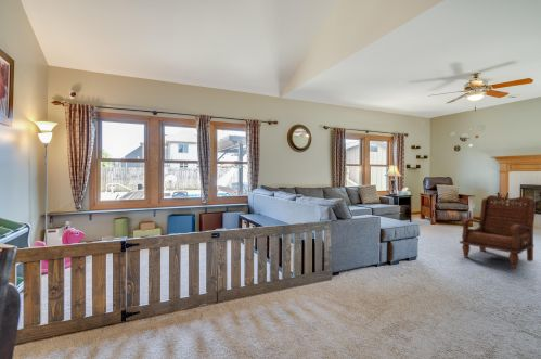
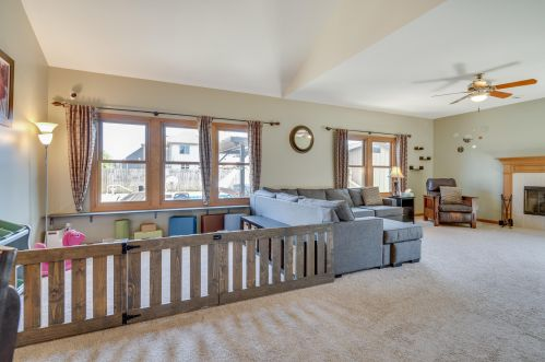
- armchair (498, 228)
